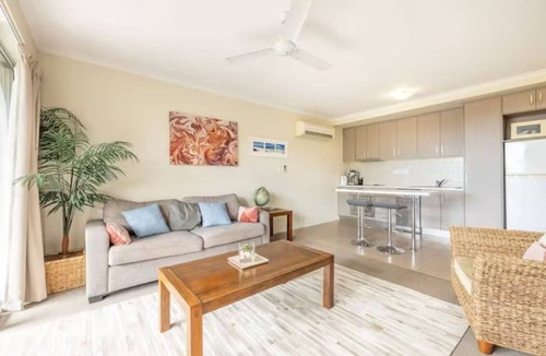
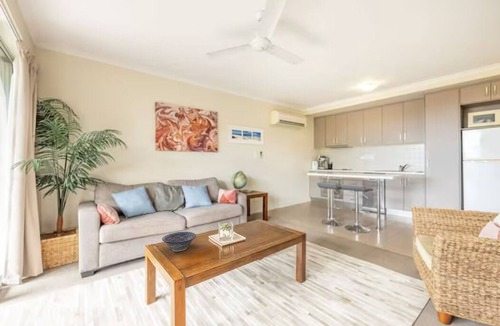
+ decorative bowl (179, 242)
